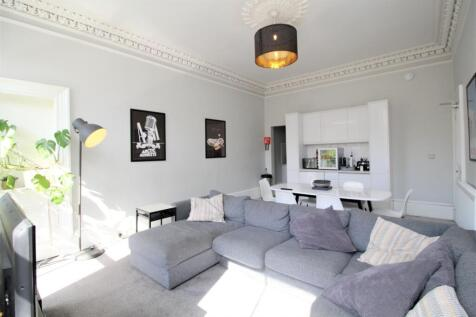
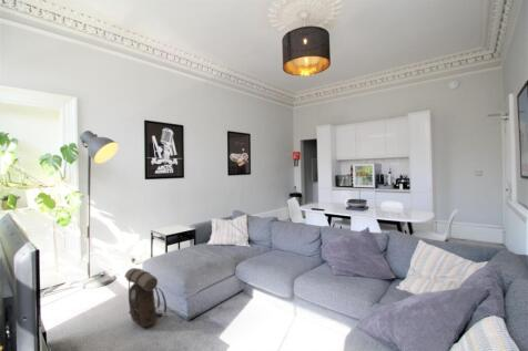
+ backpack (149, 293)
